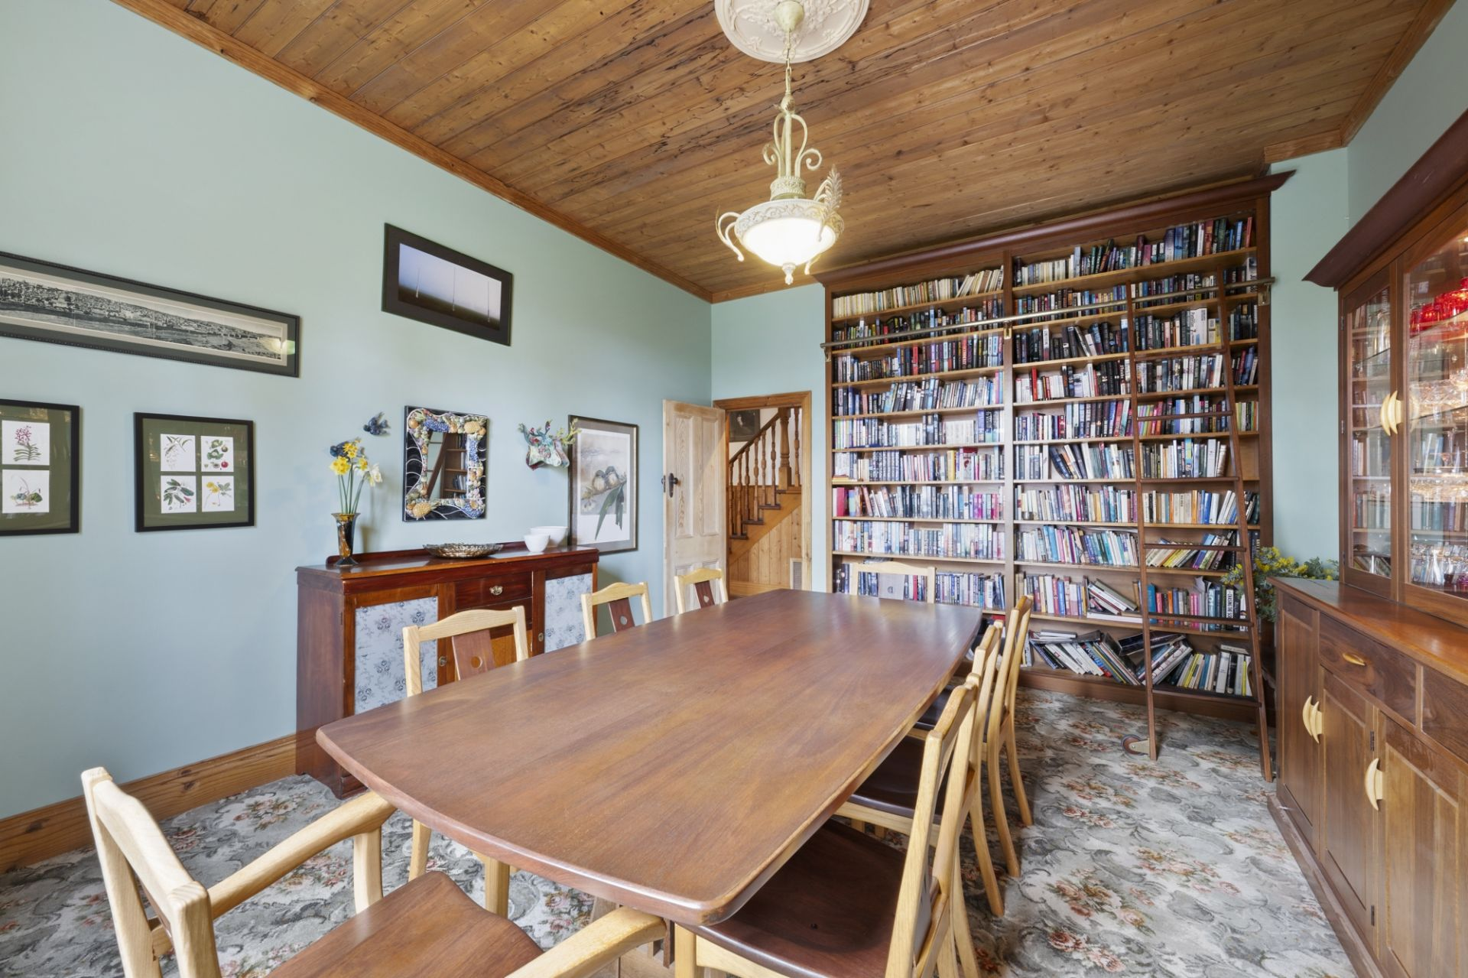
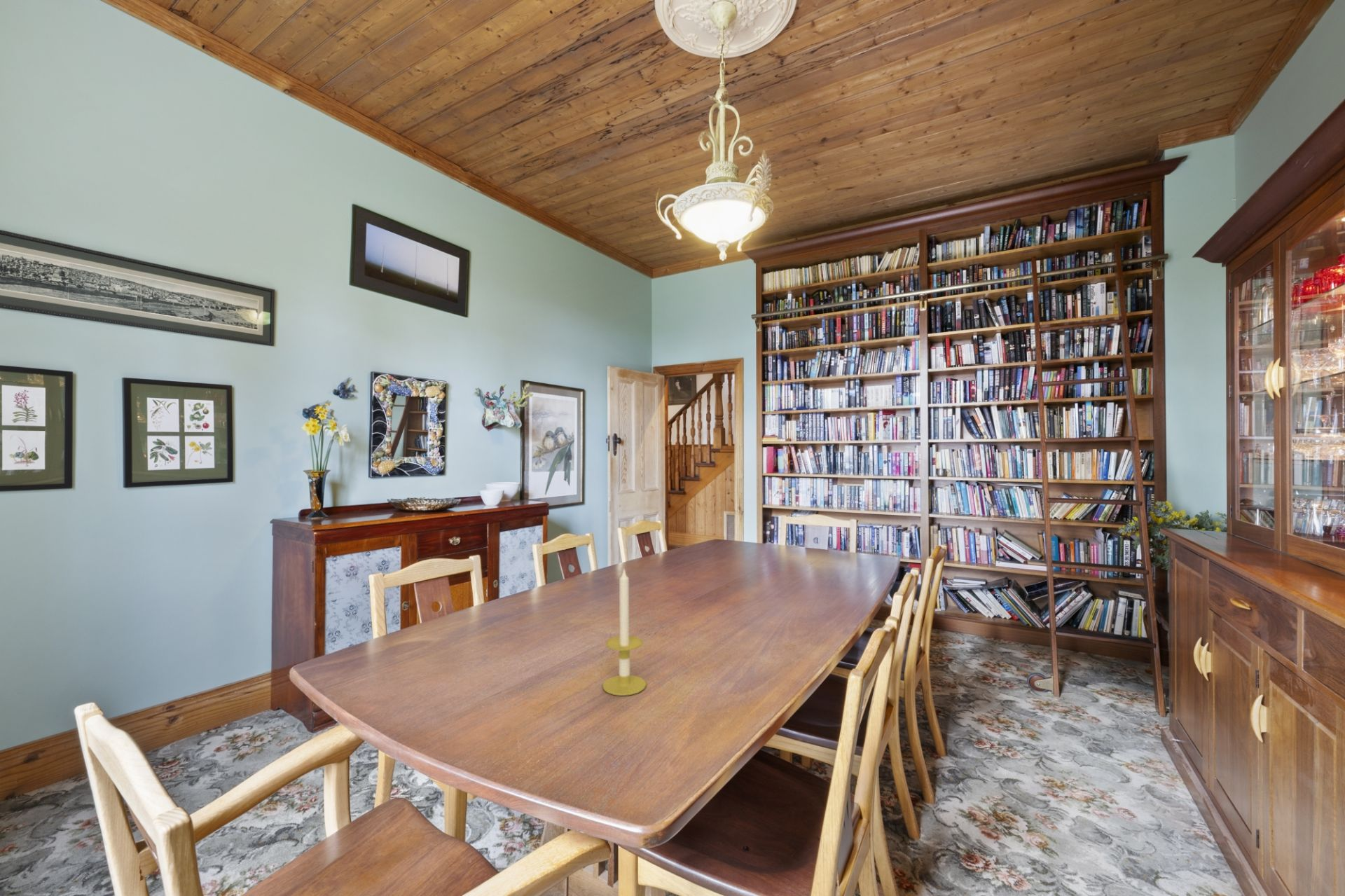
+ candle (624, 626)
